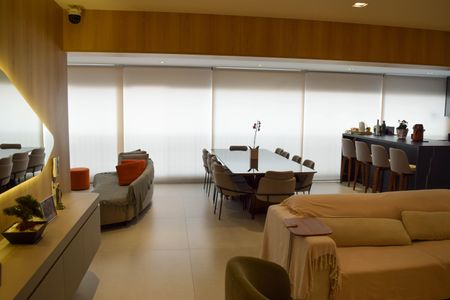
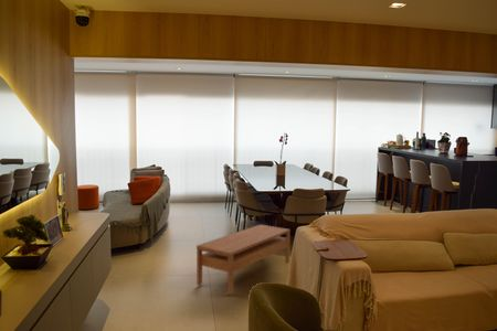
+ coffee table (246, 254)
